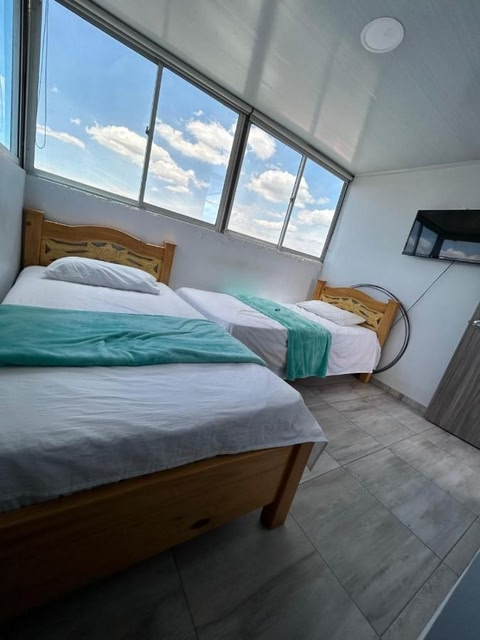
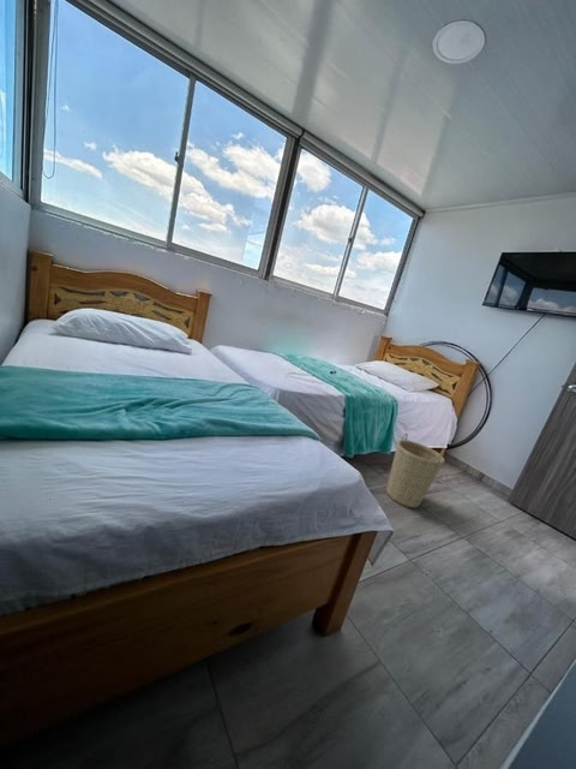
+ basket (413, 469)
